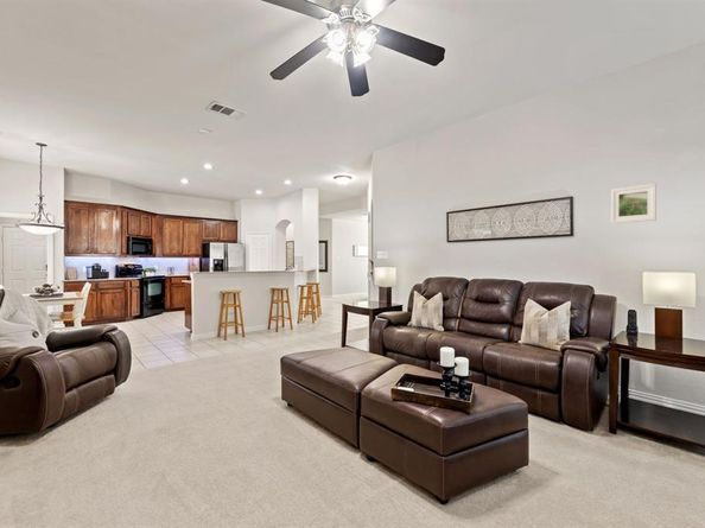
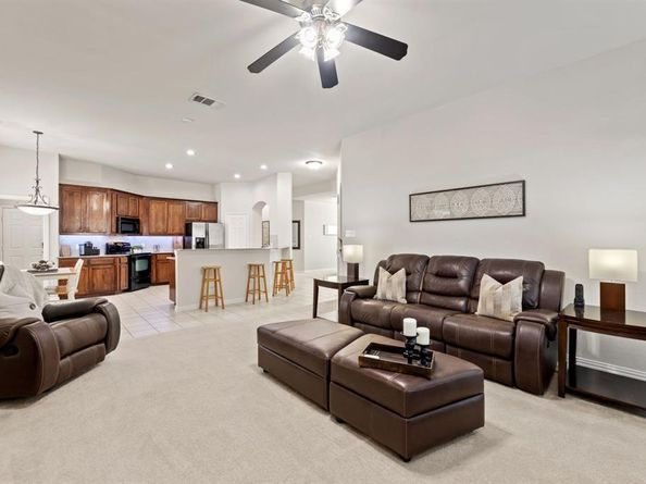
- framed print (633, 204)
